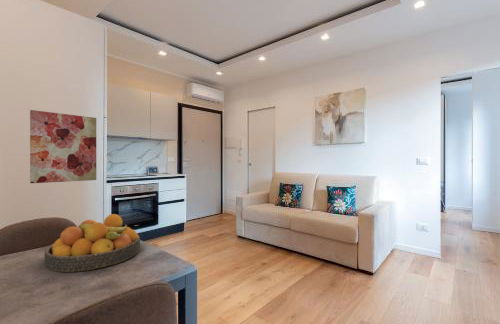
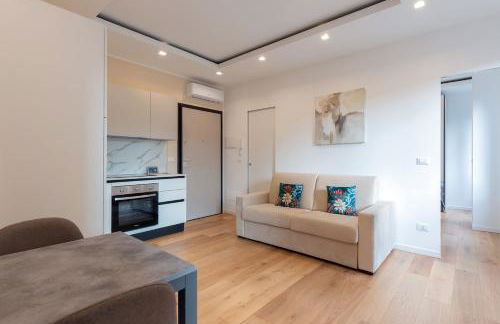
- wall art (65, 147)
- fruit bowl (96, 236)
